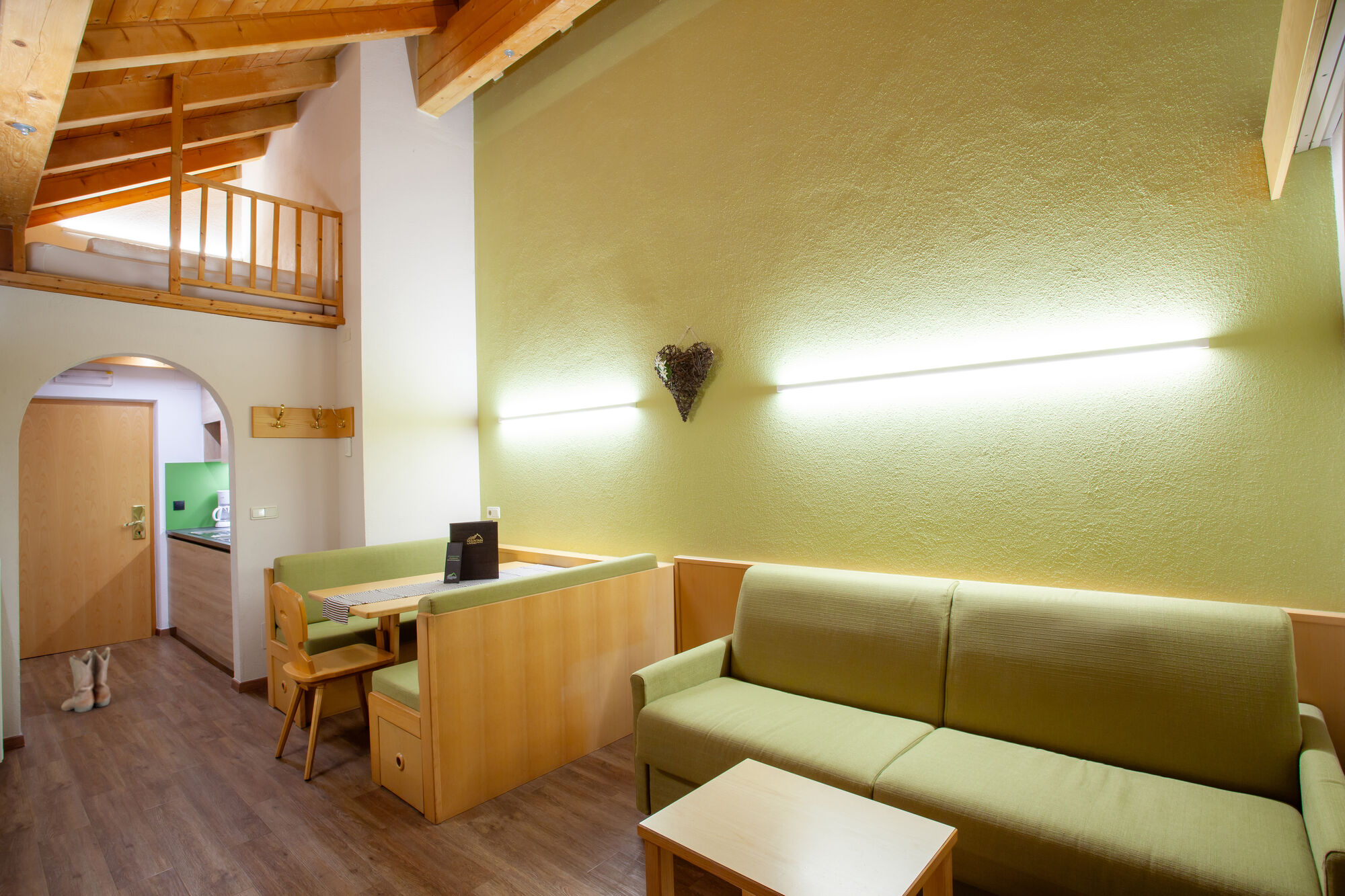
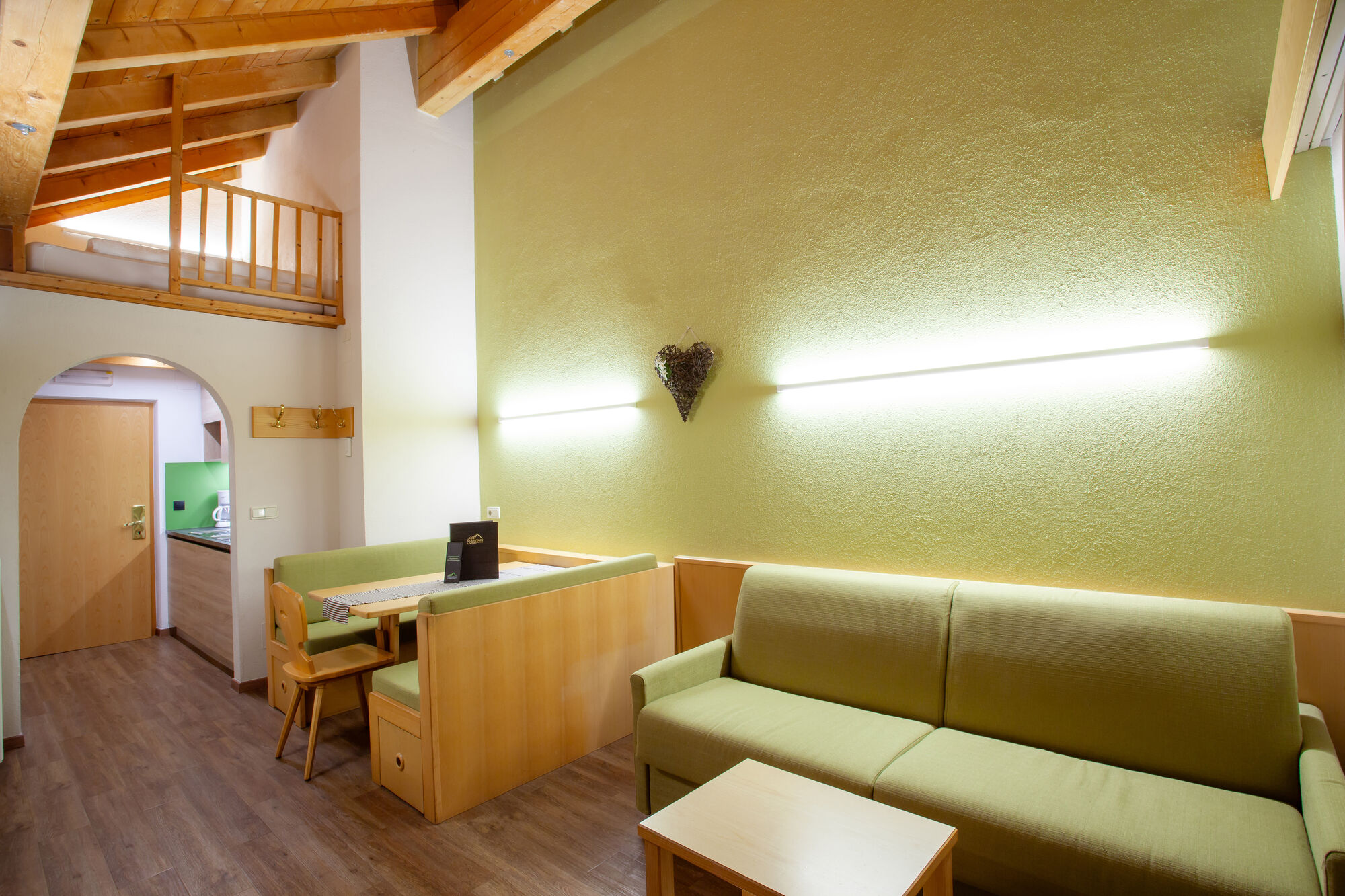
- boots (85, 677)
